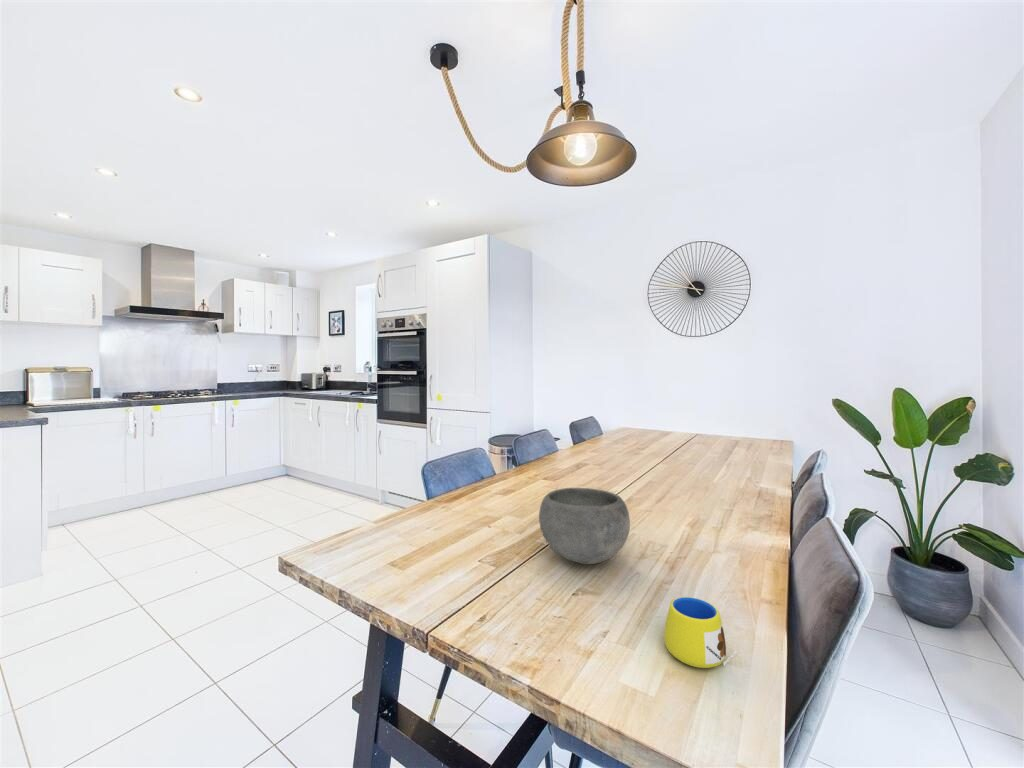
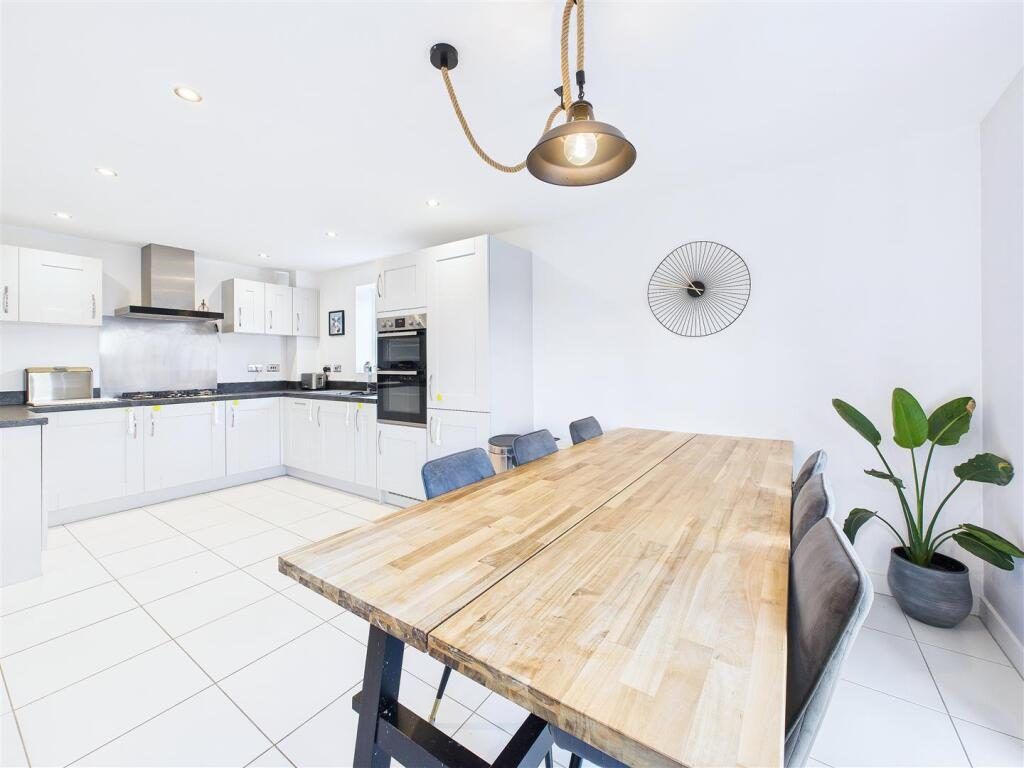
- bowl (583, 526)
- mug (698, 627)
